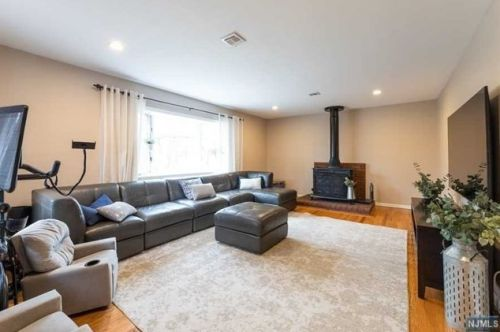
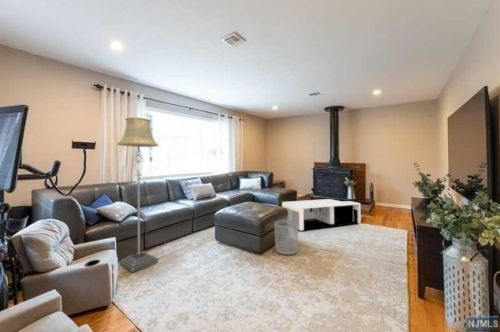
+ floor lamp (138, 191)
+ waste bin (286, 236)
+ coffee table (320, 212)
